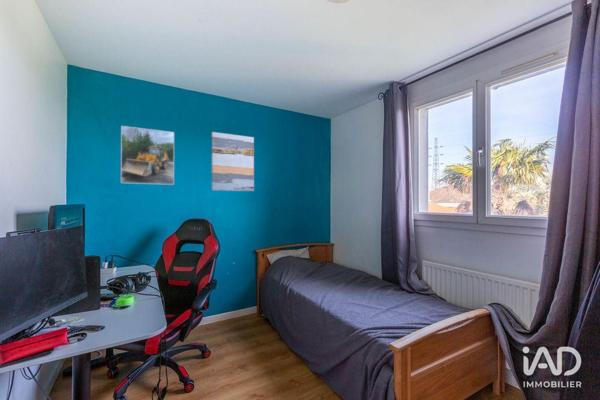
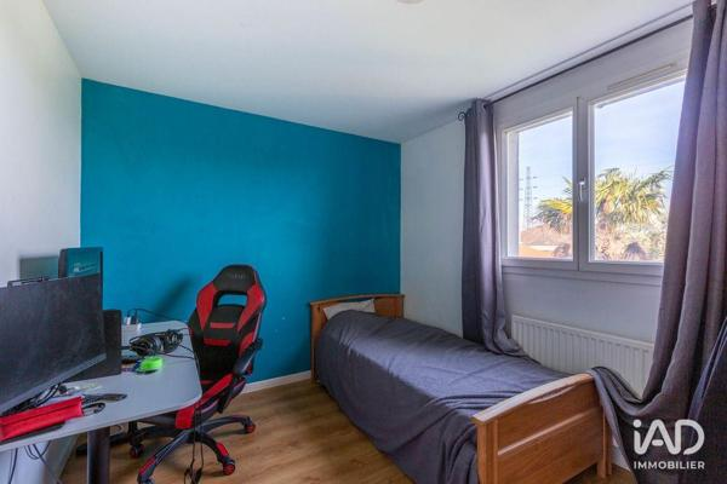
- wall art (233, 162)
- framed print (148, 156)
